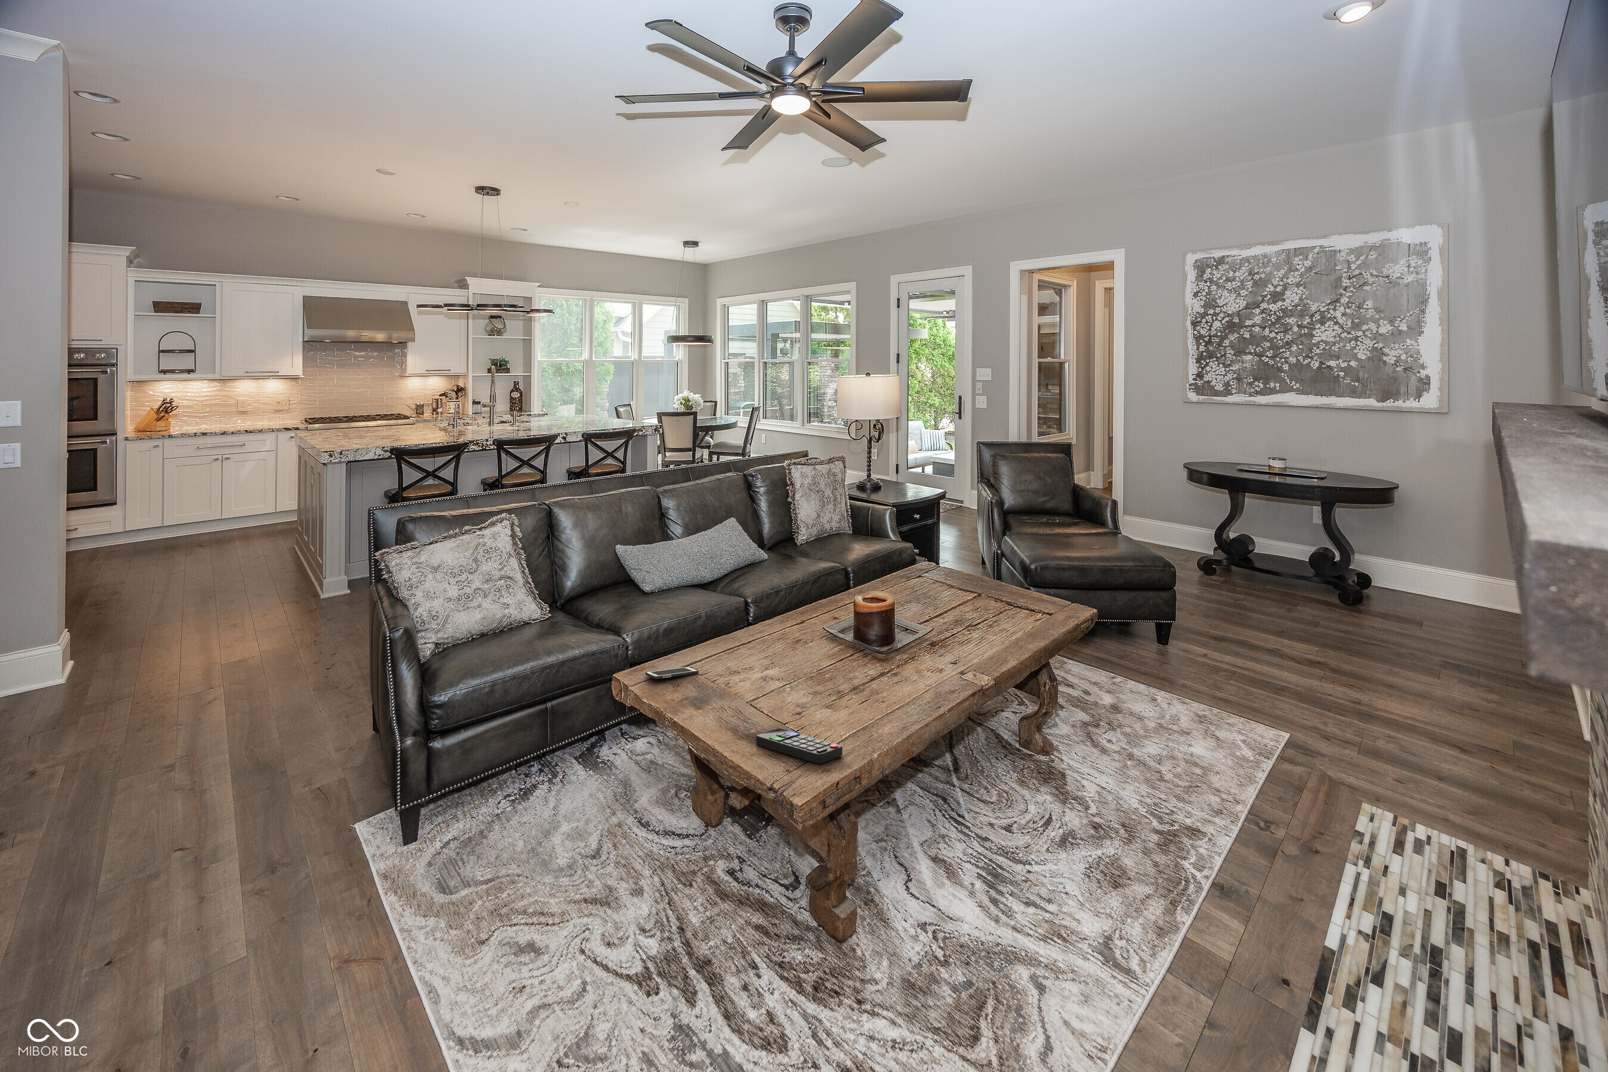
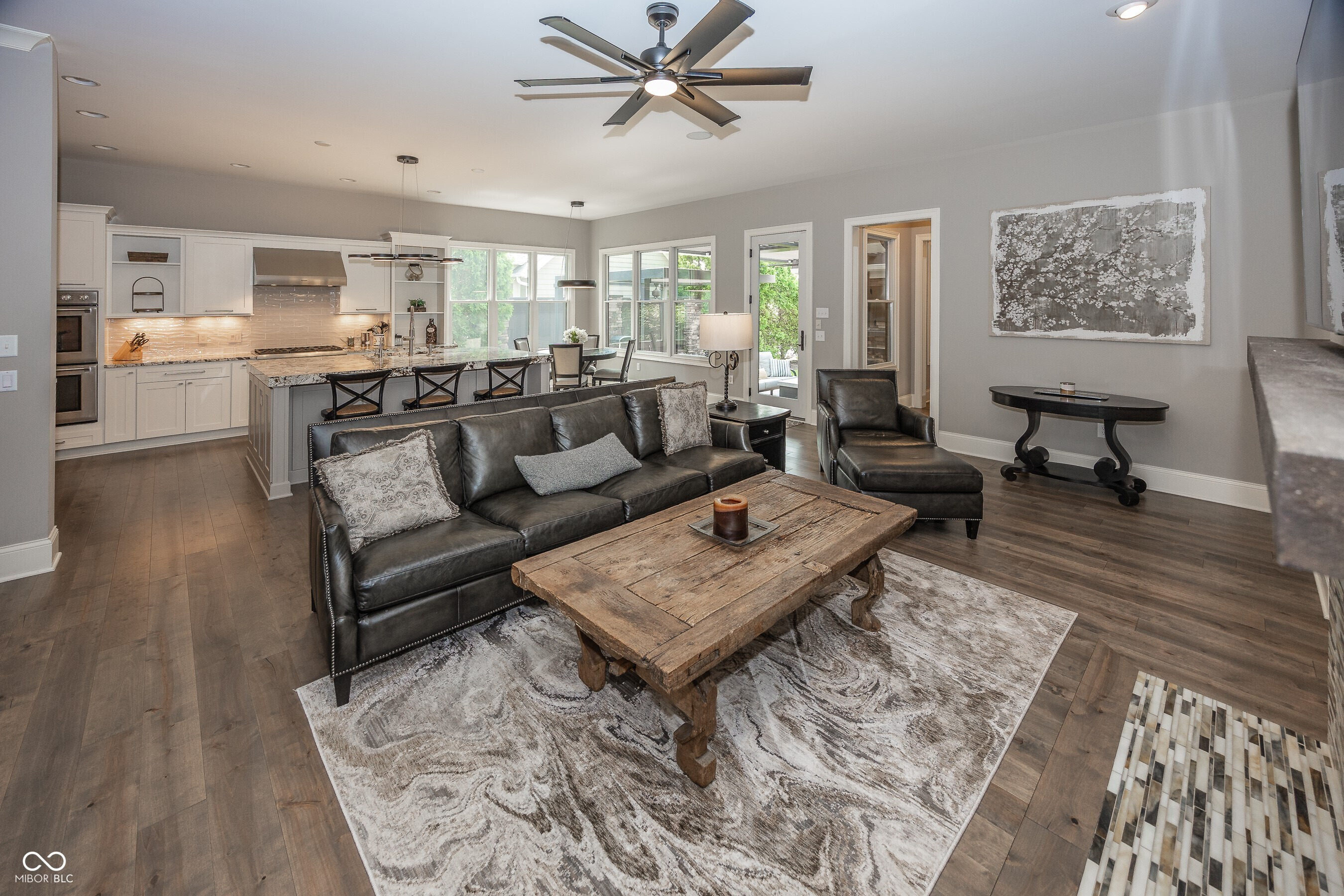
- cell phone (671, 672)
- remote control (798, 744)
